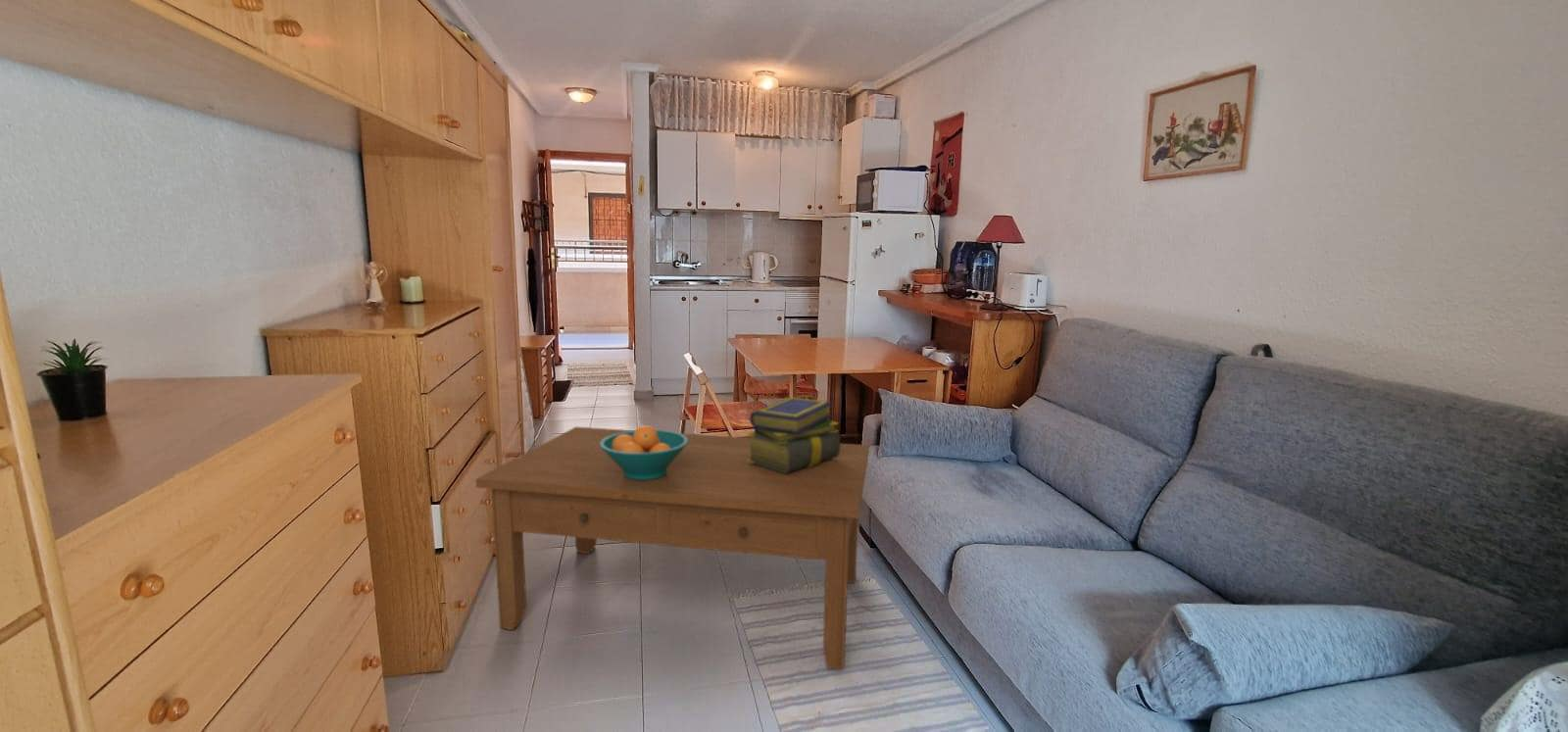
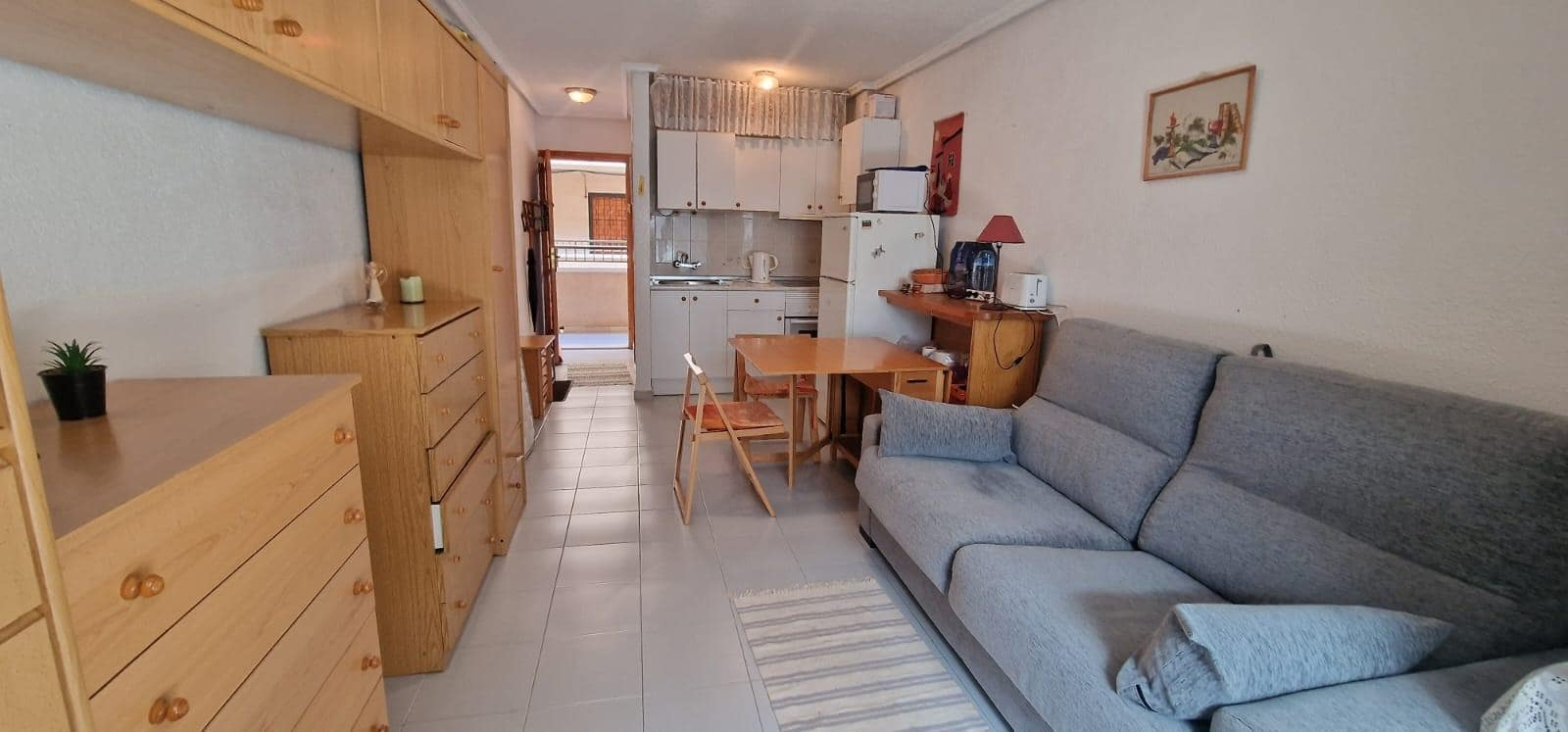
- stack of books (794, 432)
- fruit bowl (645, 449)
- coffee table (691, 531)
